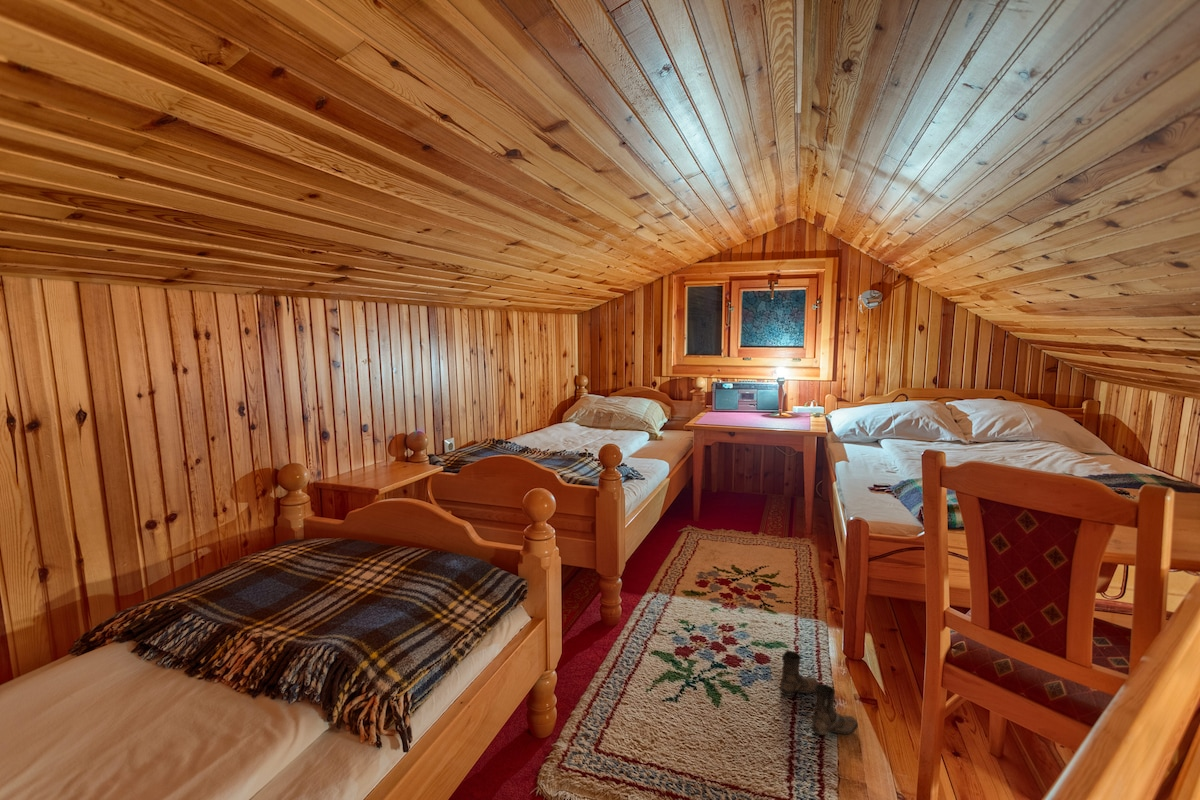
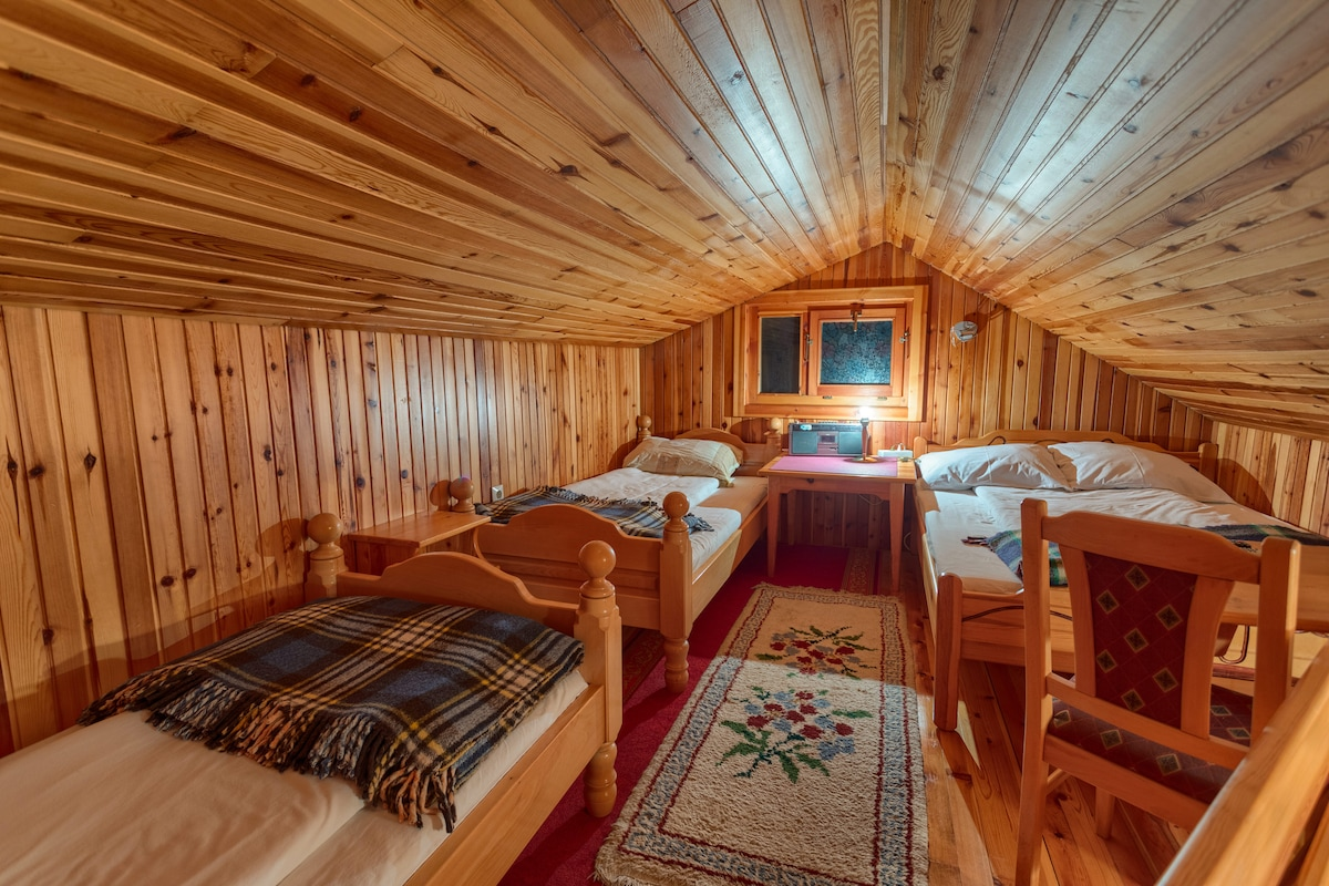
- boots (817, 689)
